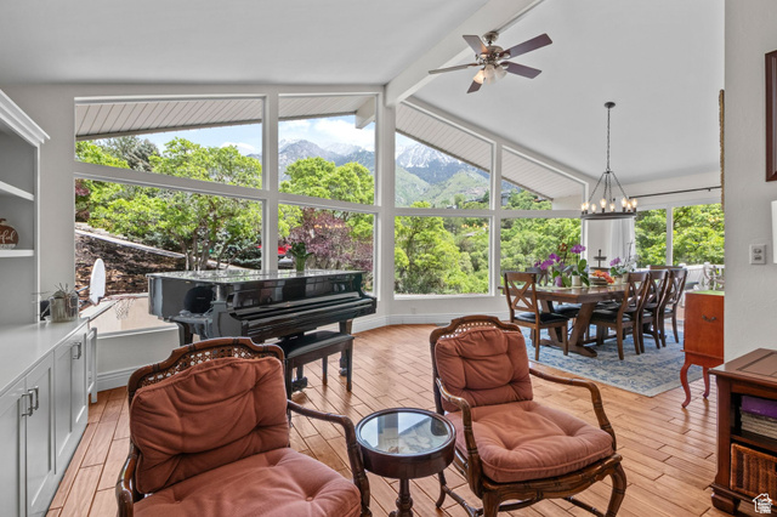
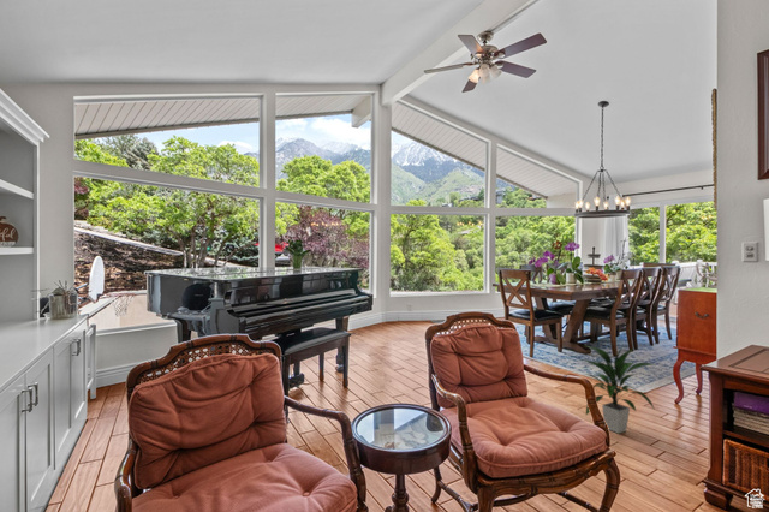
+ indoor plant (612, 386)
